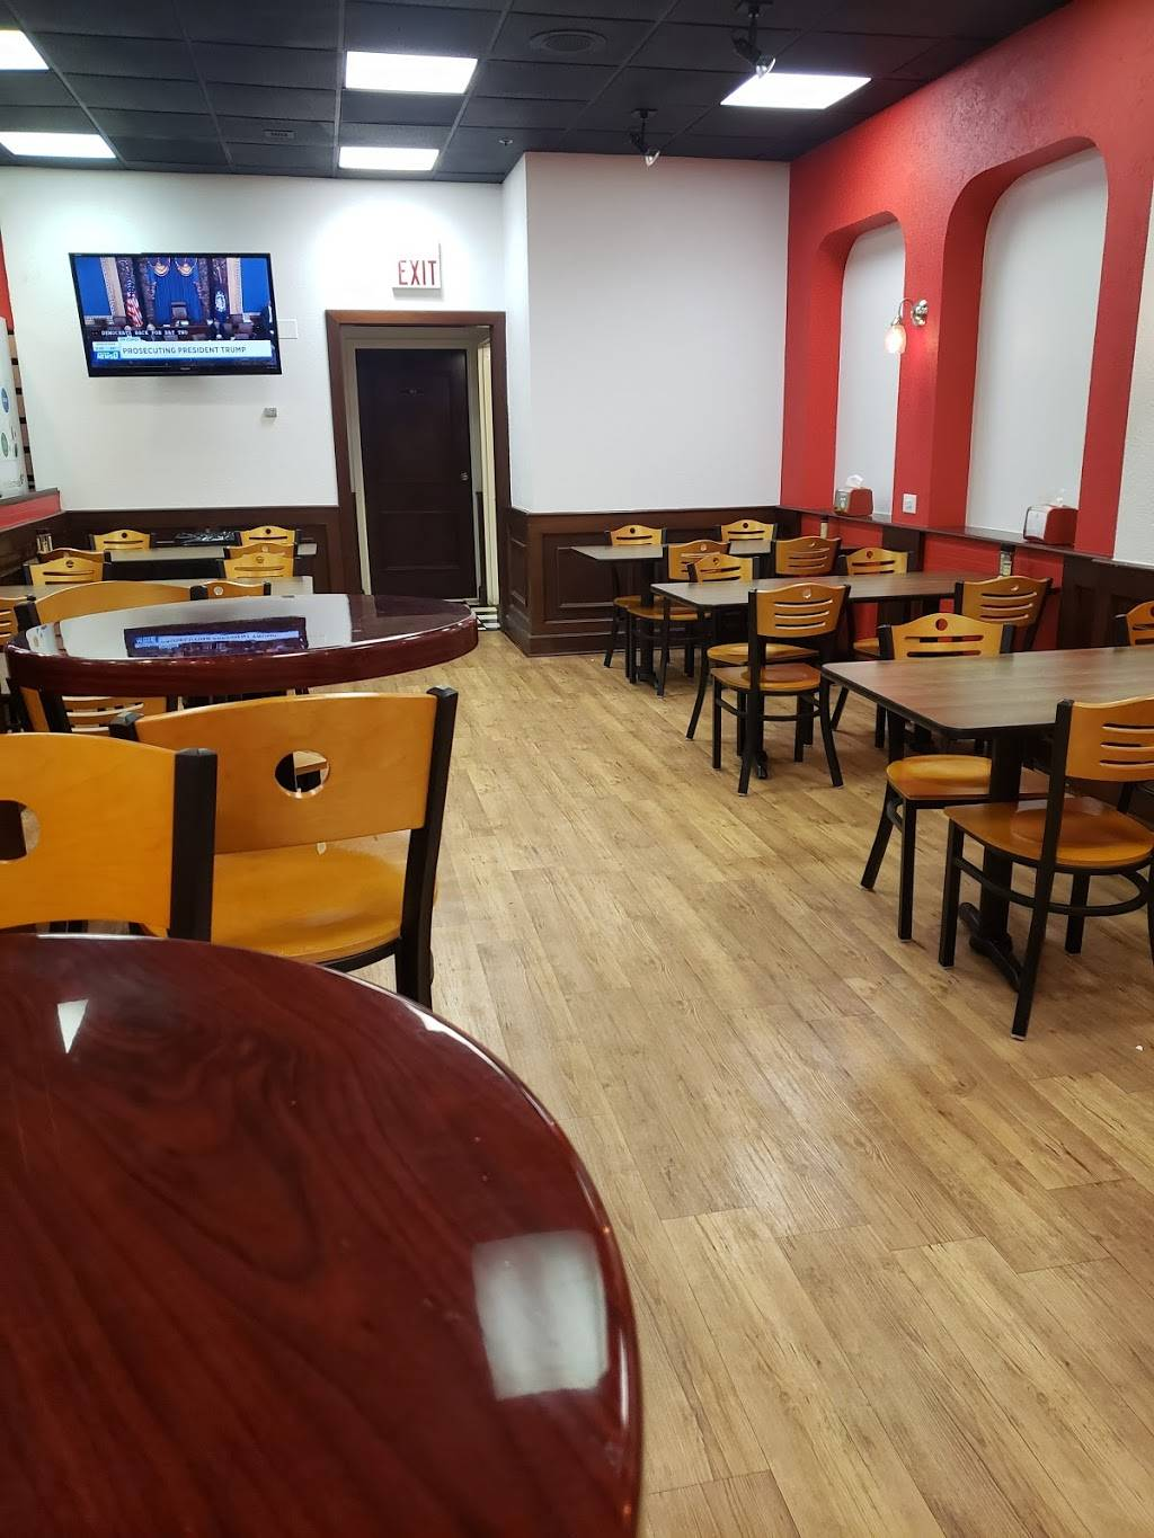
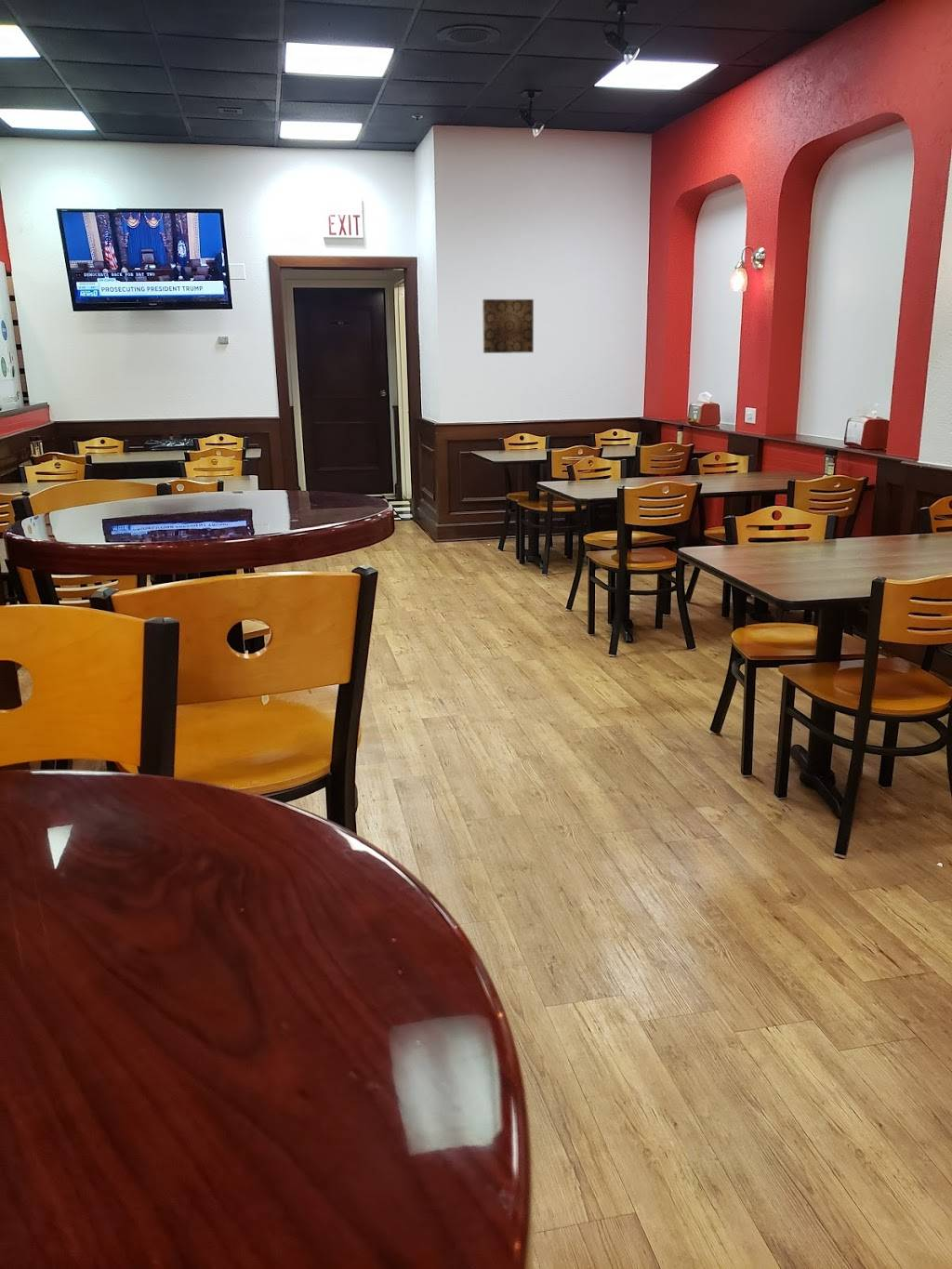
+ wall art (508, 325)
